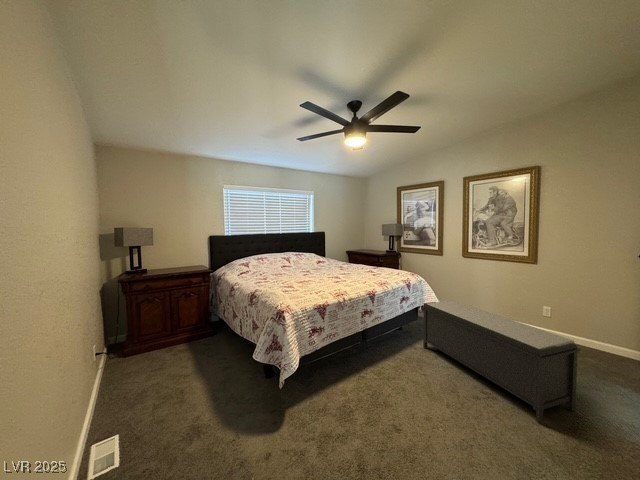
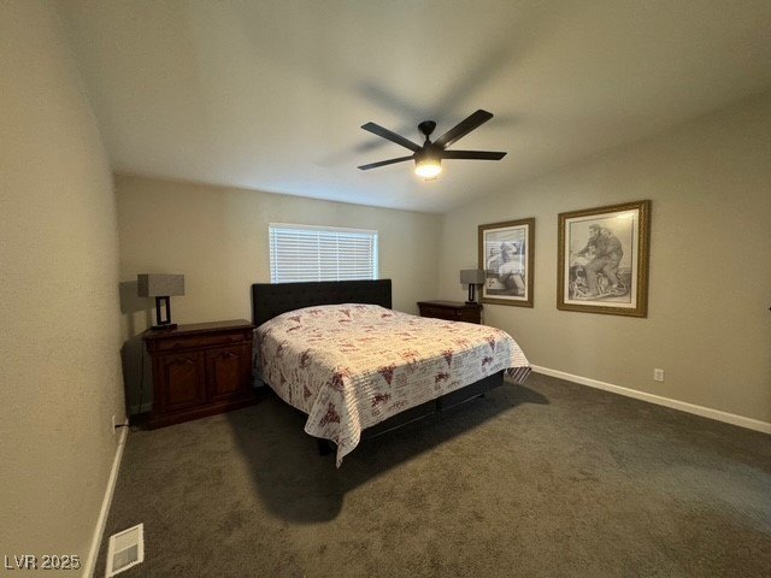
- bench (483, 345)
